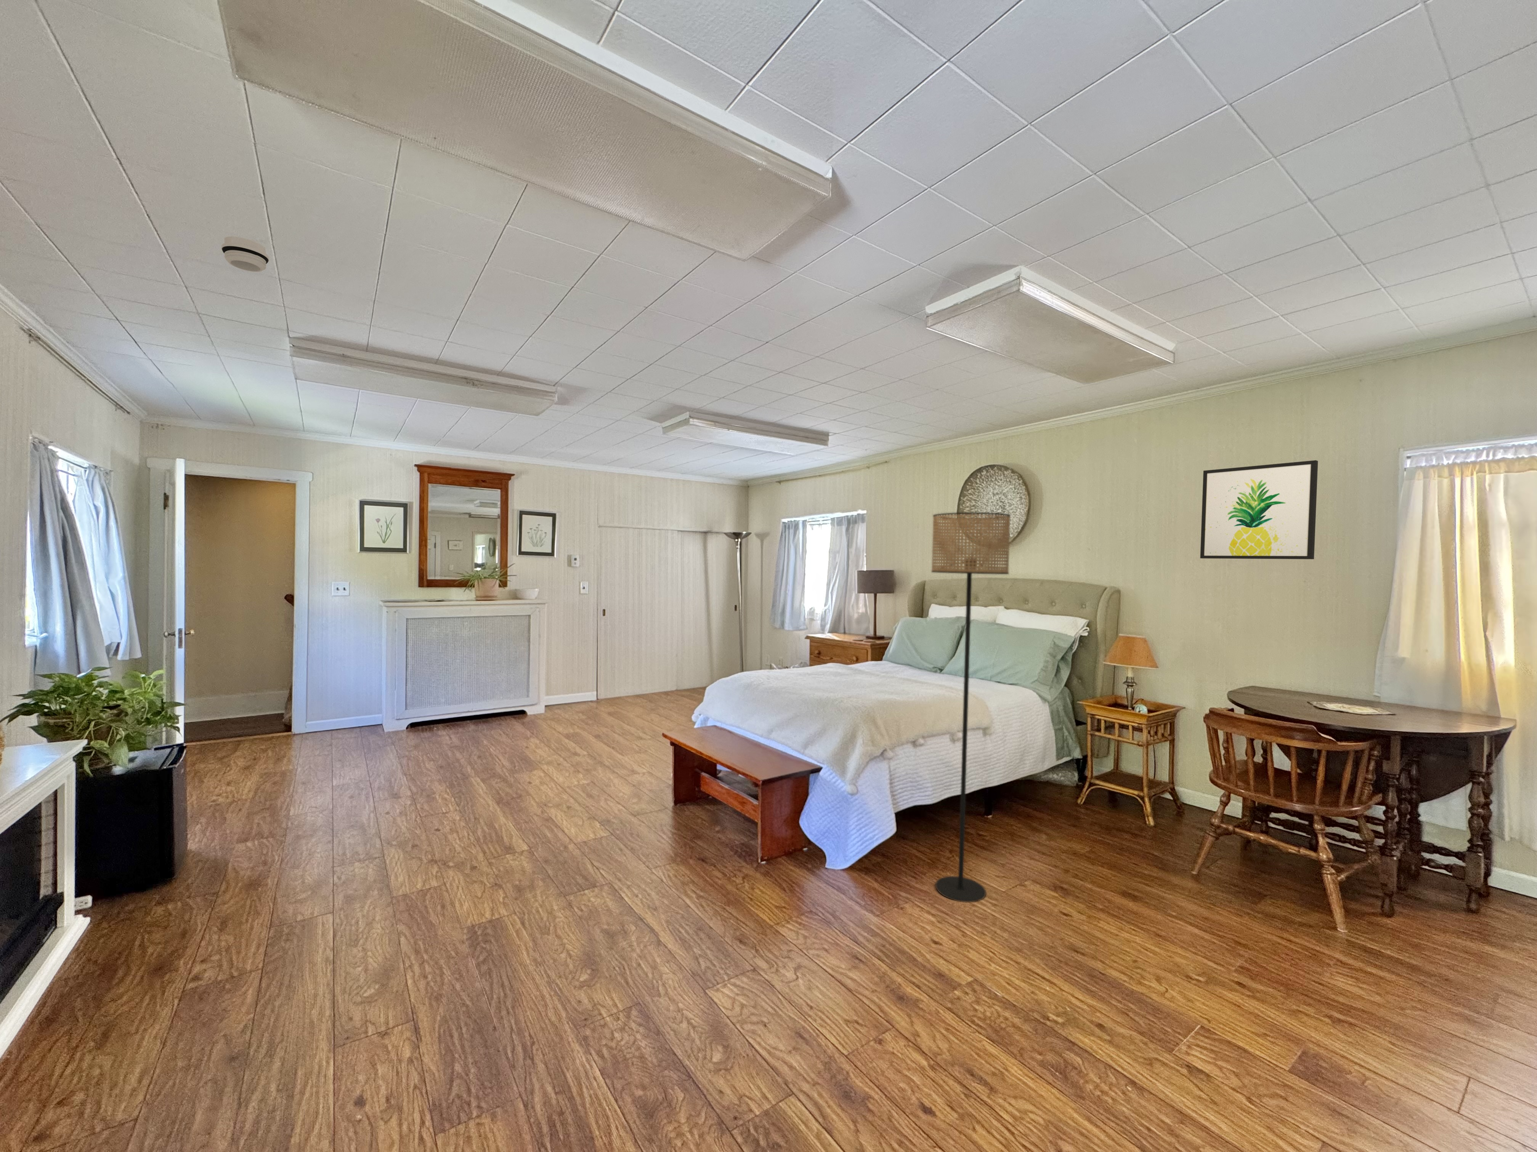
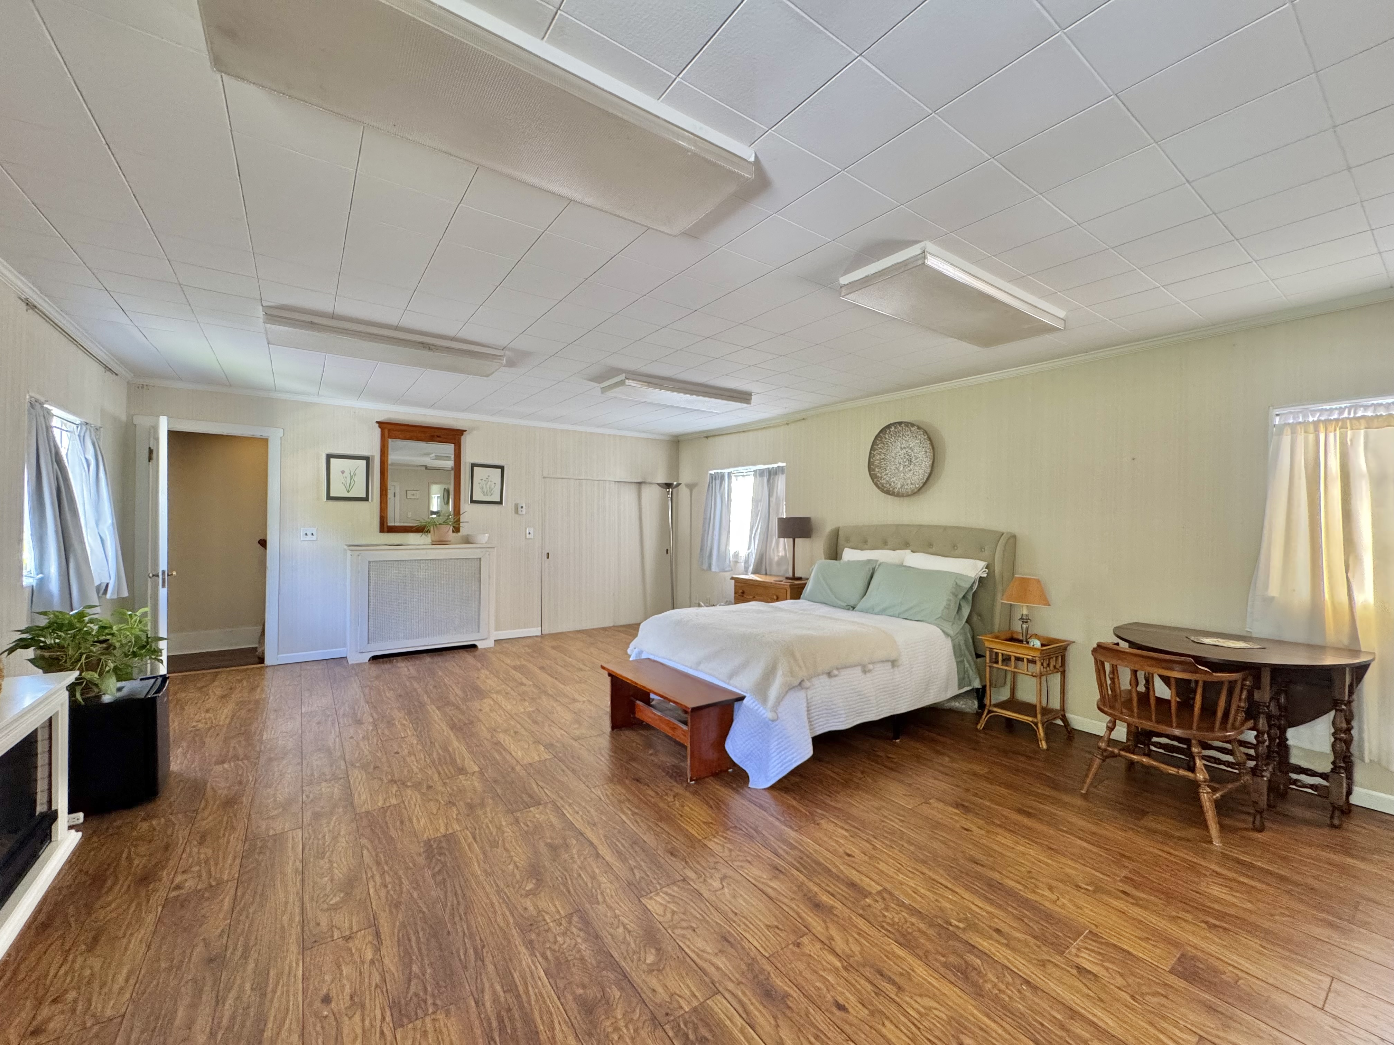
- wall art (1255, 512)
- smoke detector (246, 255)
- floor lamp (966, 703)
